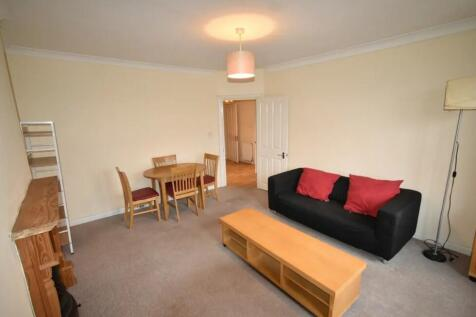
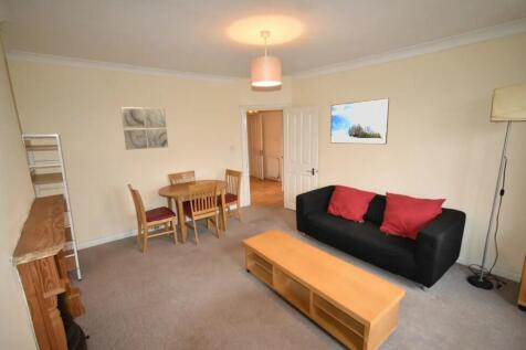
+ wall art (146, 127)
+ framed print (356, 123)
